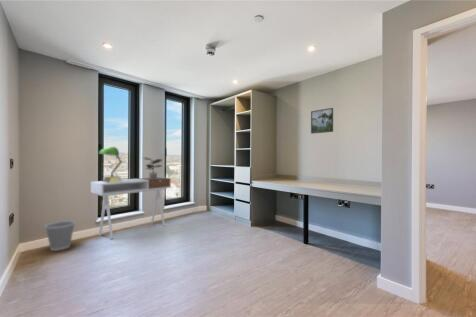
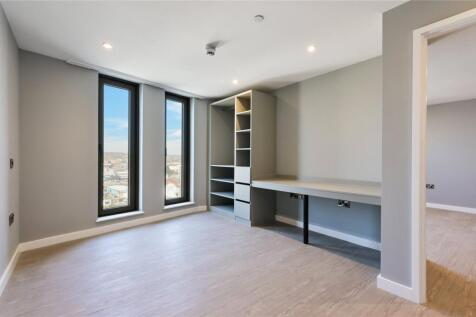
- table lamp (116, 165)
- potted plant (152, 167)
- wastebasket (60, 235)
- desk (134, 192)
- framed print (321, 121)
